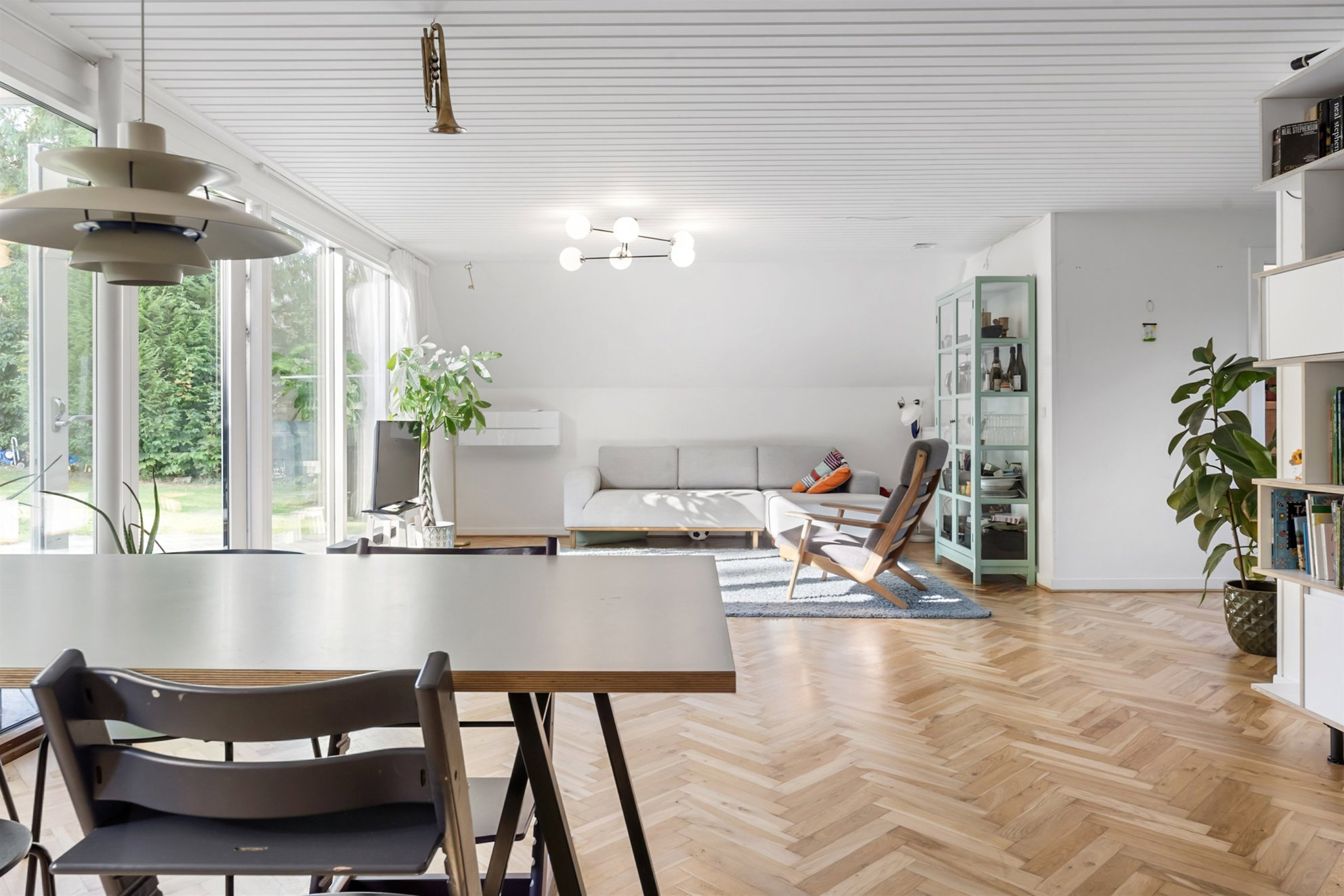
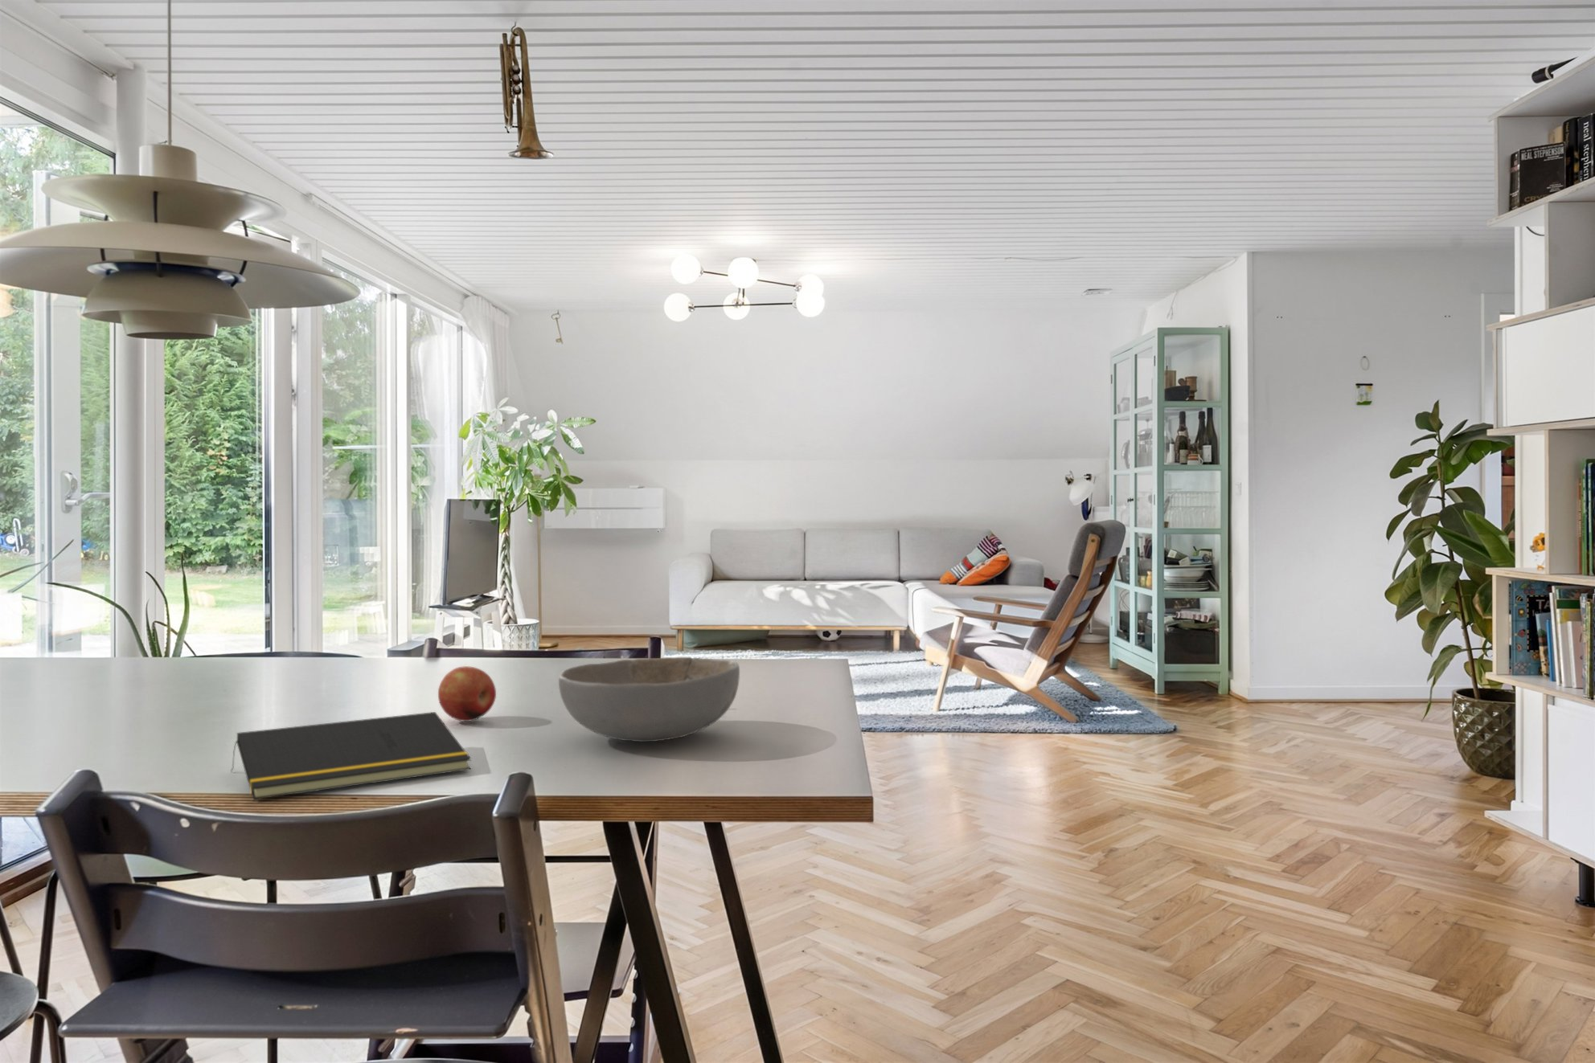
+ apple (468, 693)
+ bowl (650, 701)
+ notepad (354, 751)
